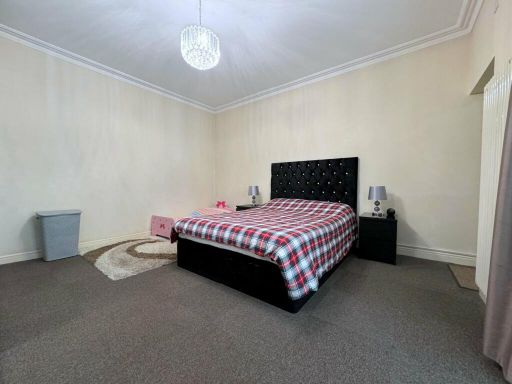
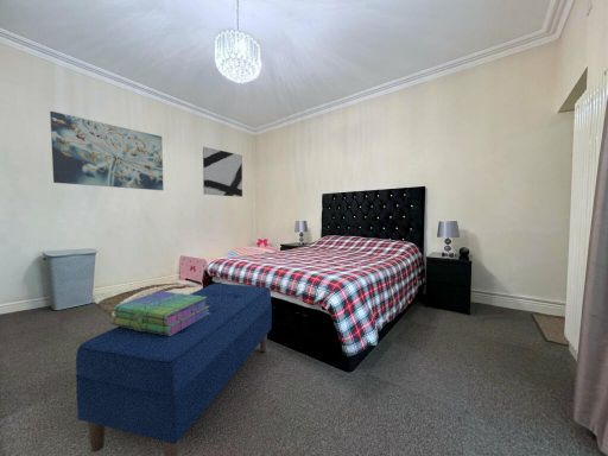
+ wall art (114, 156)
+ wall art (223, 173)
+ stack of books (163, 310)
+ bench (201, 347)
